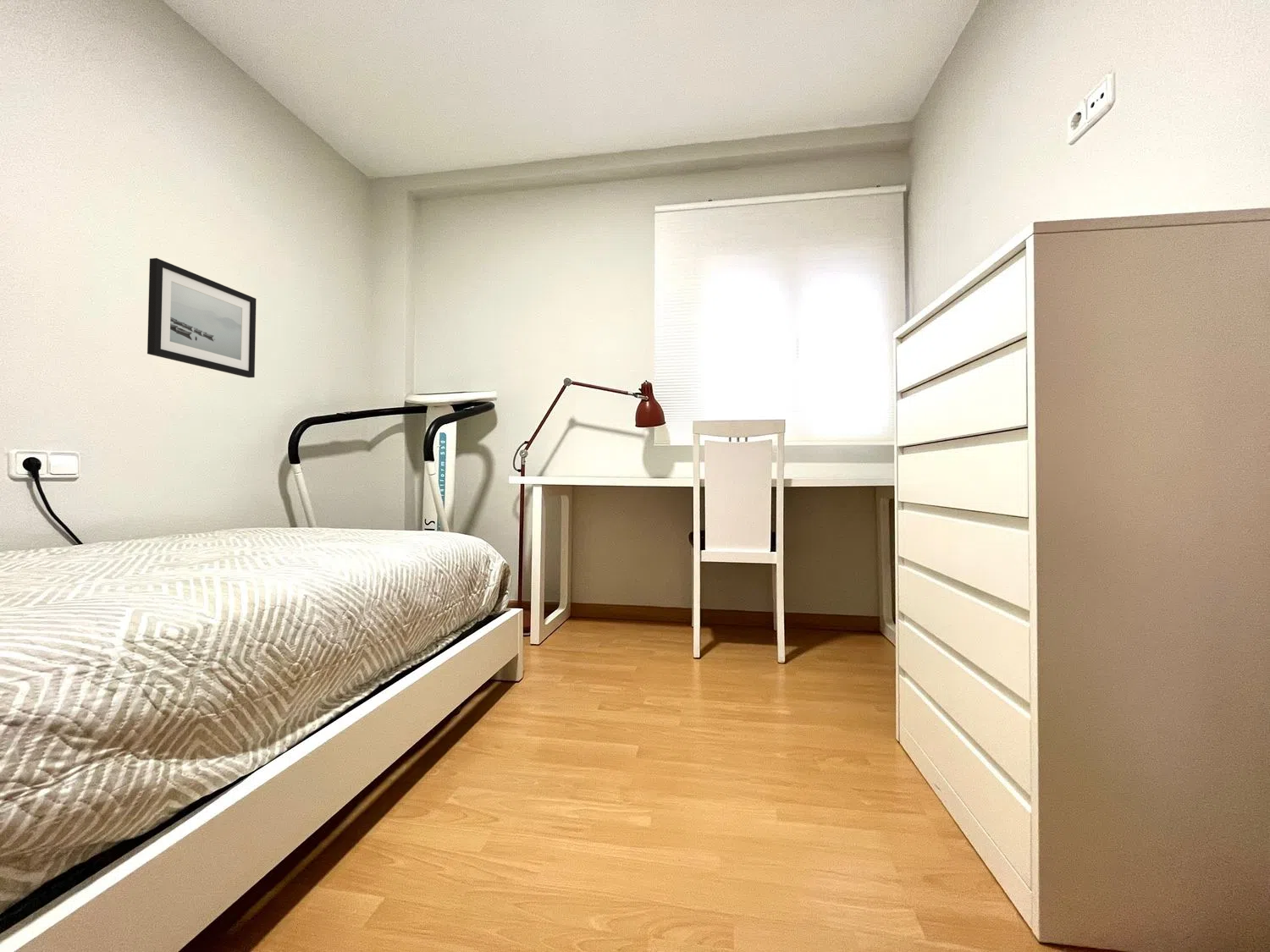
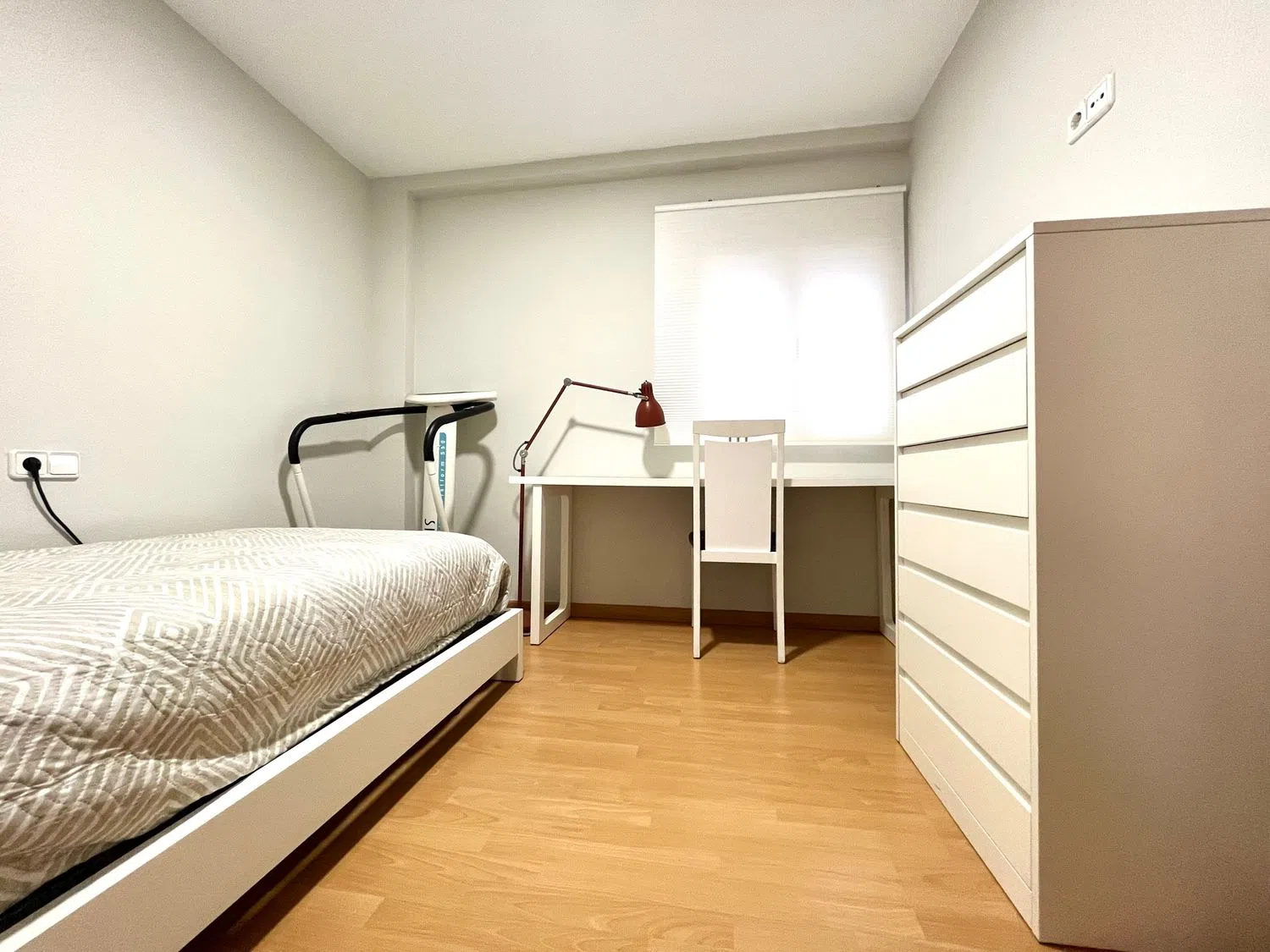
- wall art (207, 323)
